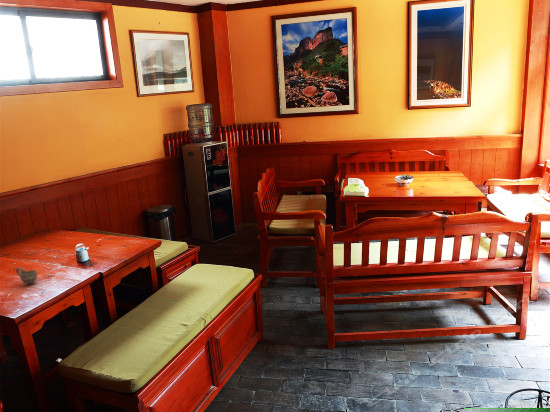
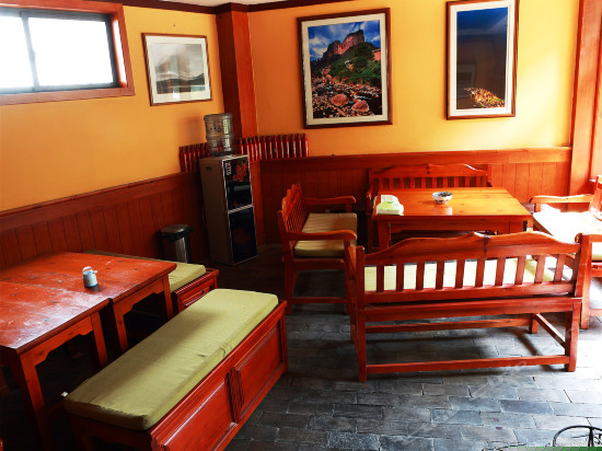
- cup (27, 275)
